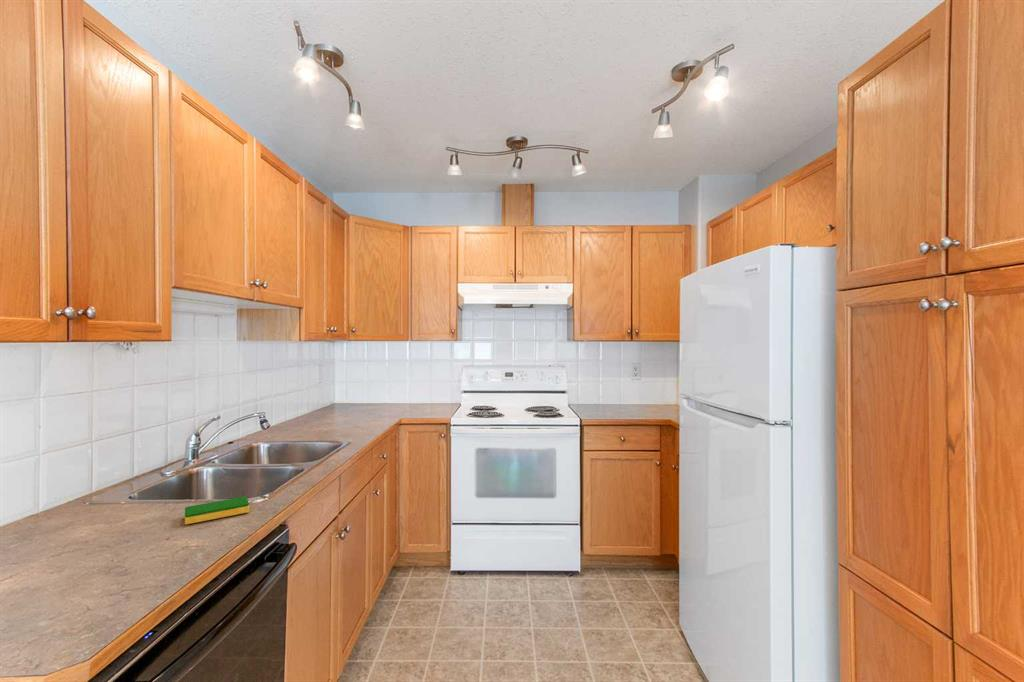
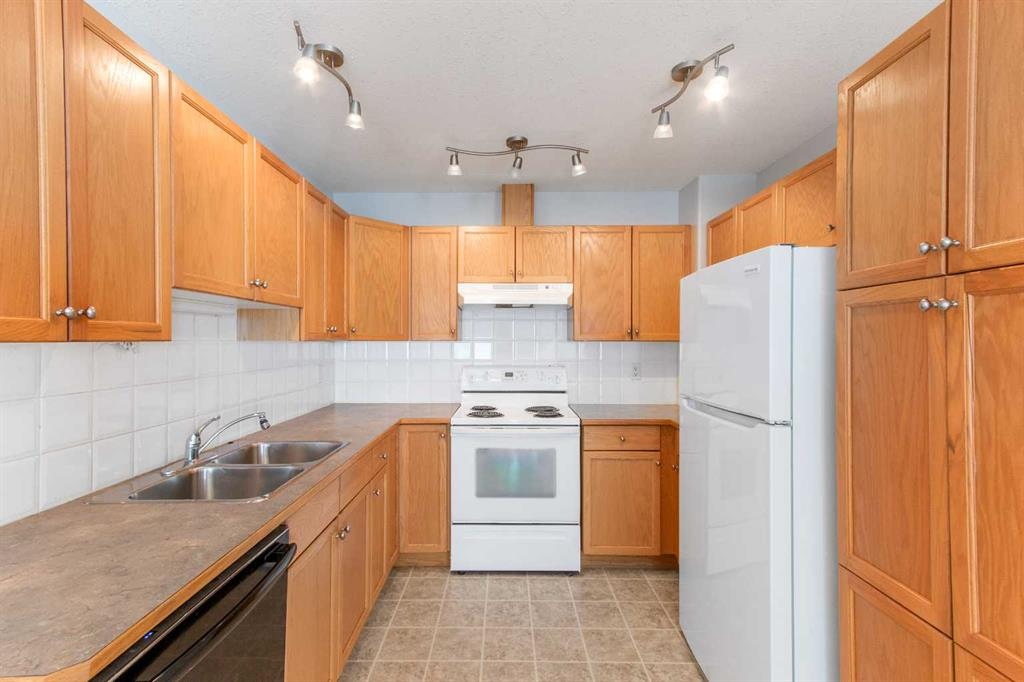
- dish sponge (217, 509)
